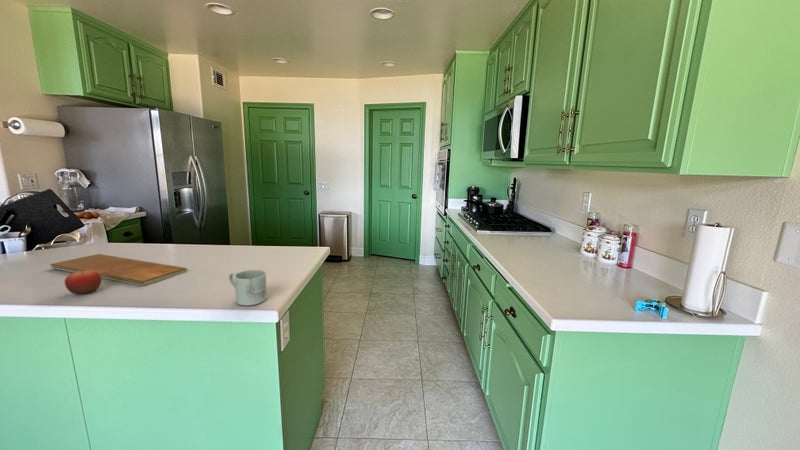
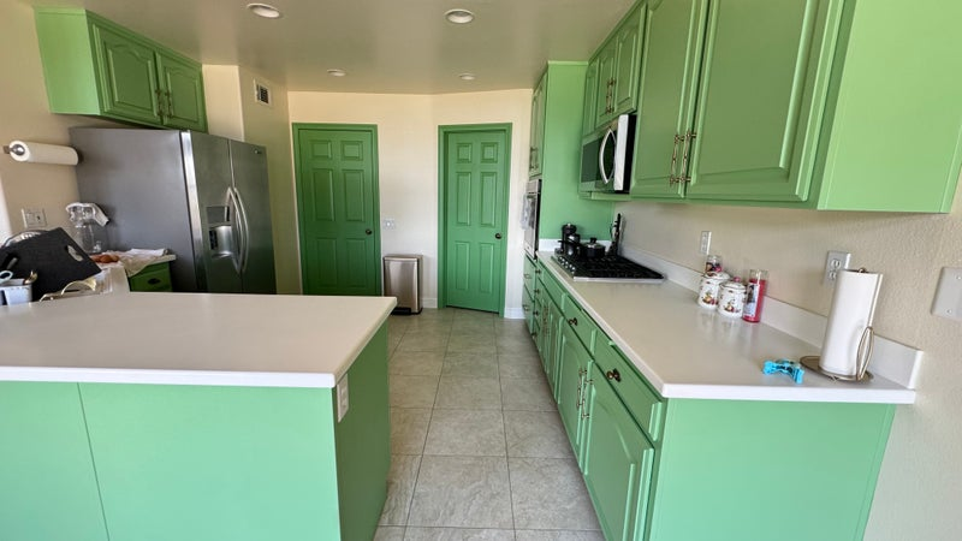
- mug (246, 286)
- chopping board (119, 267)
- fruit (83, 280)
